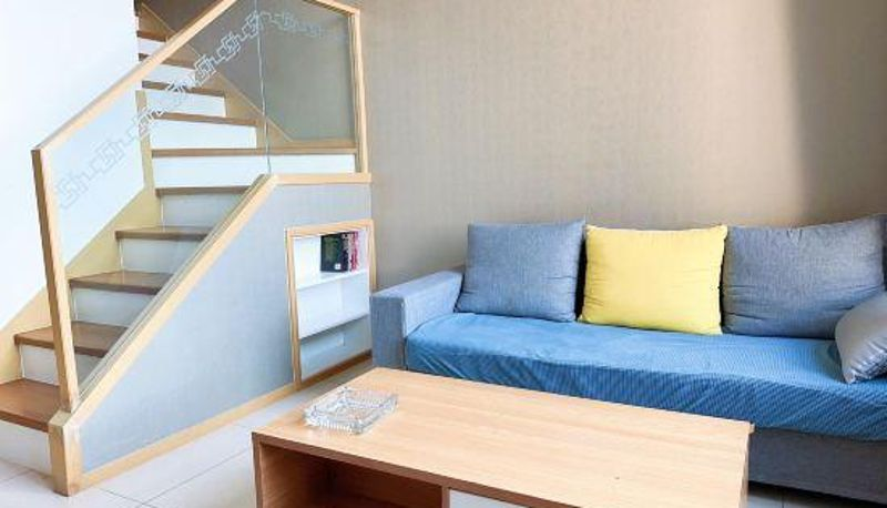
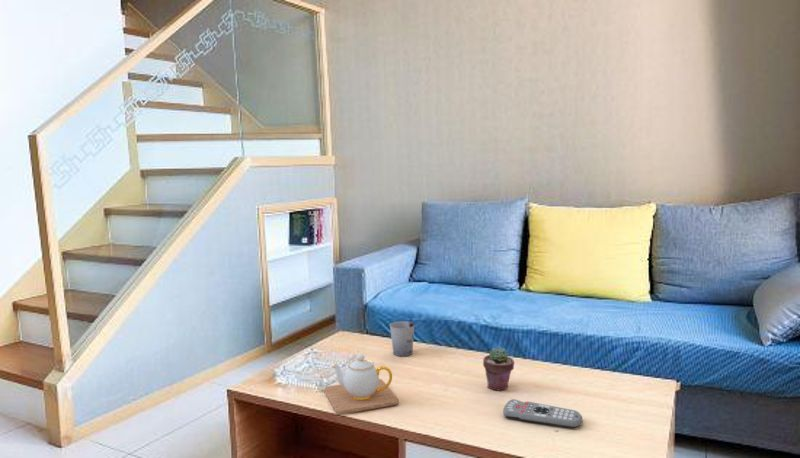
+ potted succulent (498, 367)
+ cup (405, 337)
+ remote control (542, 413)
+ teapot (359, 375)
